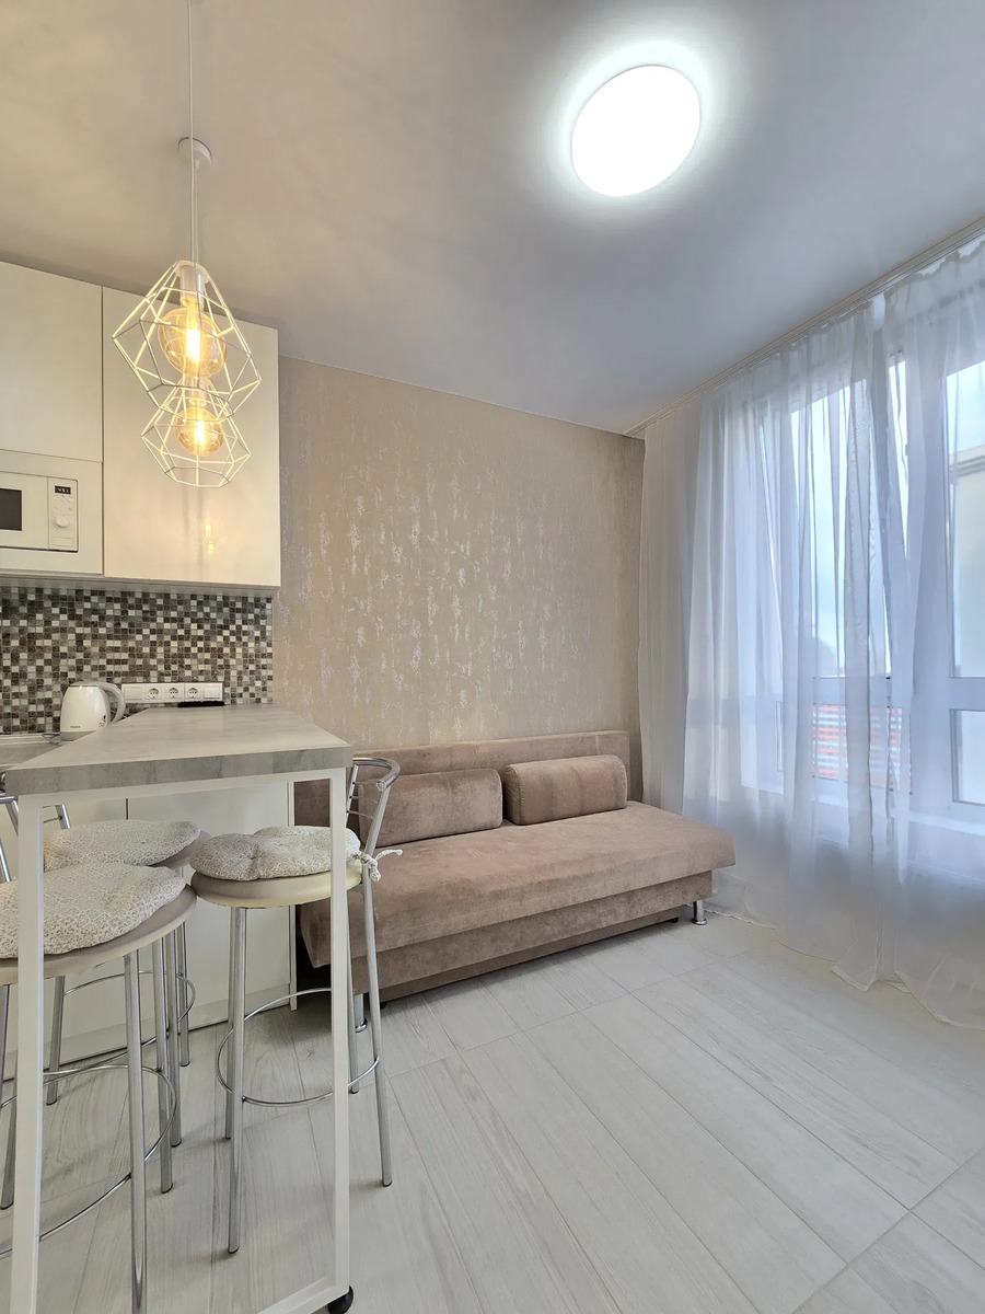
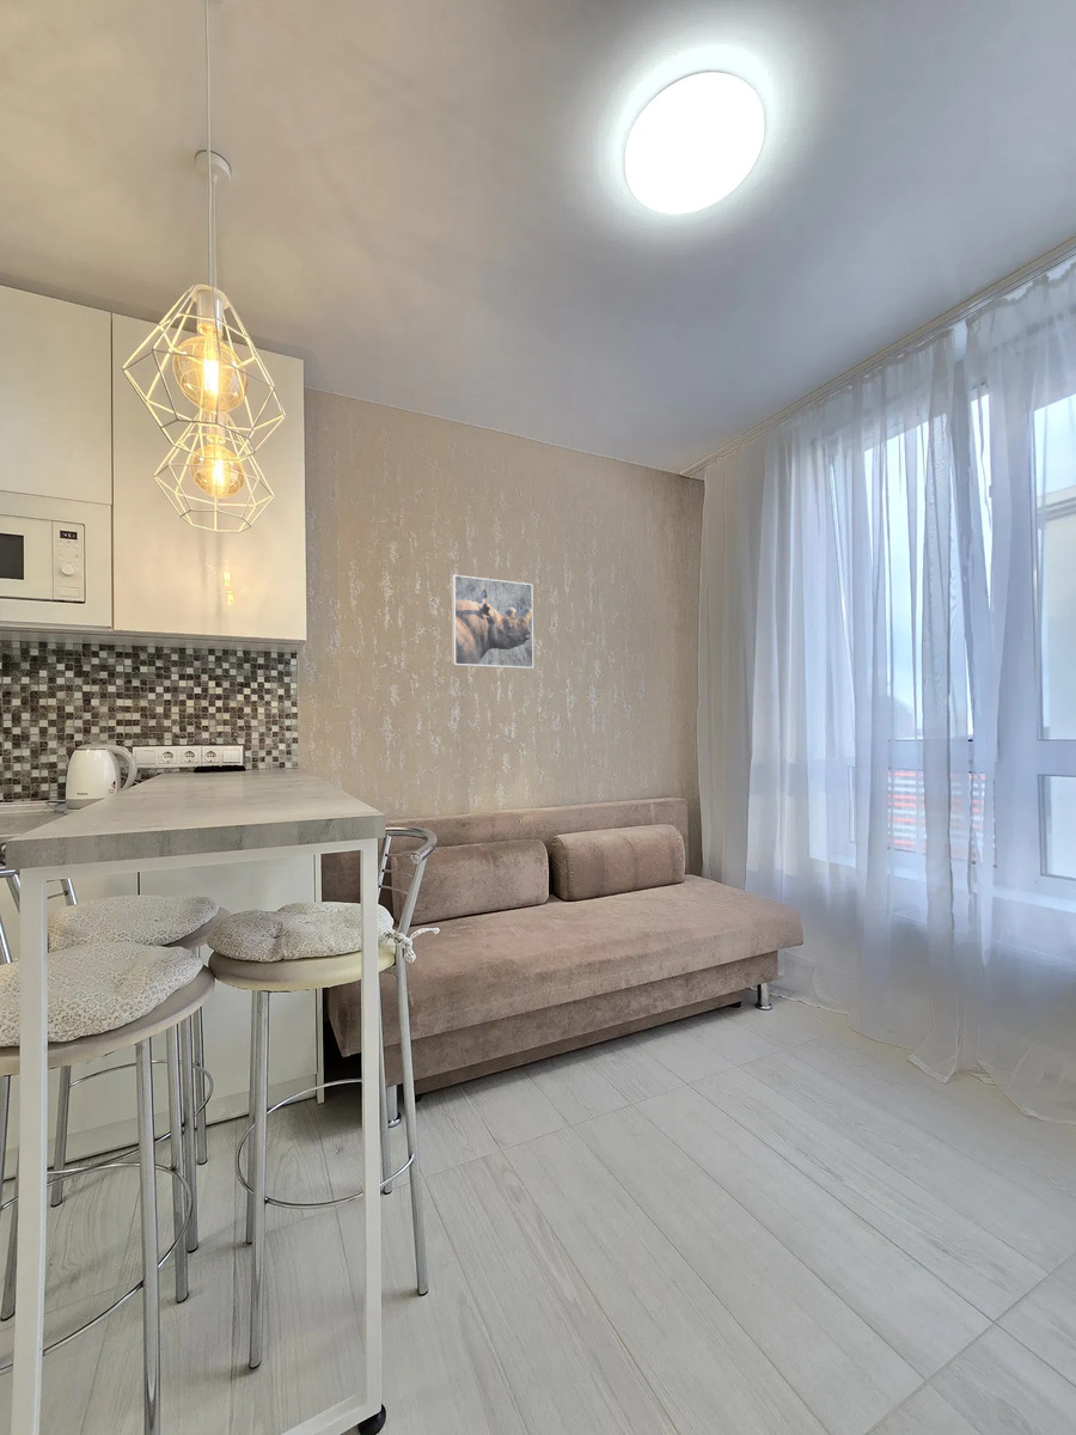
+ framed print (493, 623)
